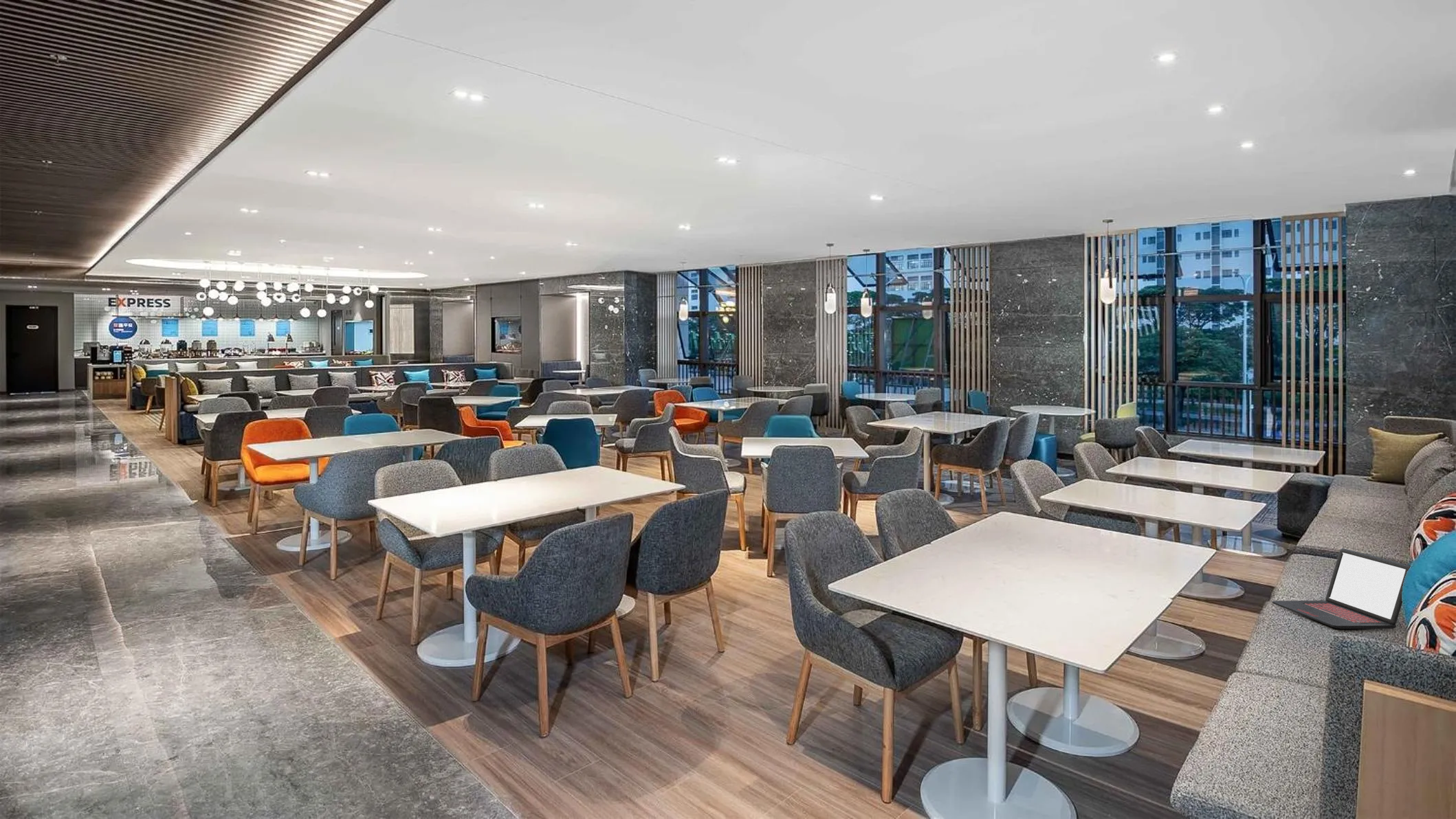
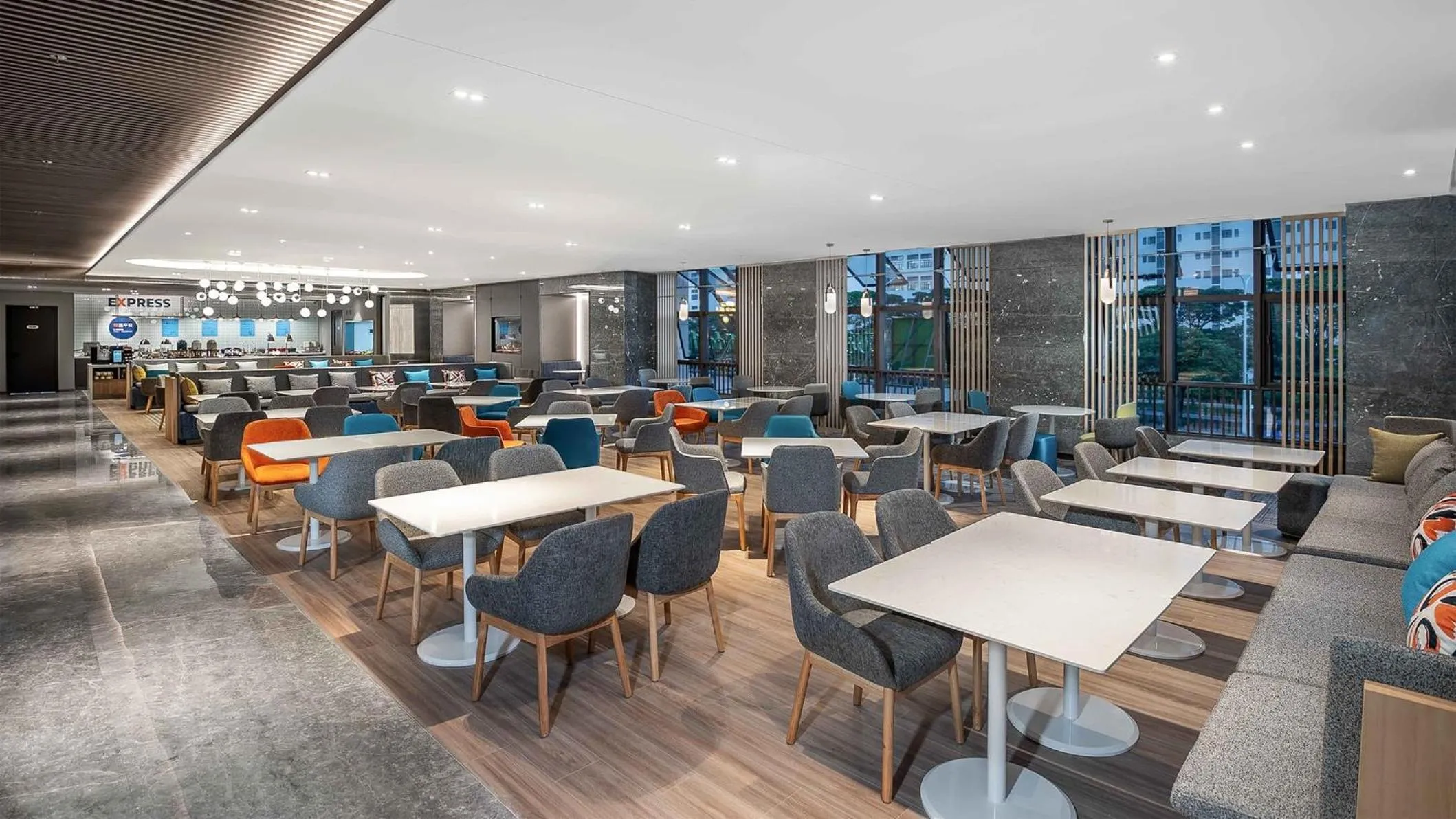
- laptop (1338, 586)
